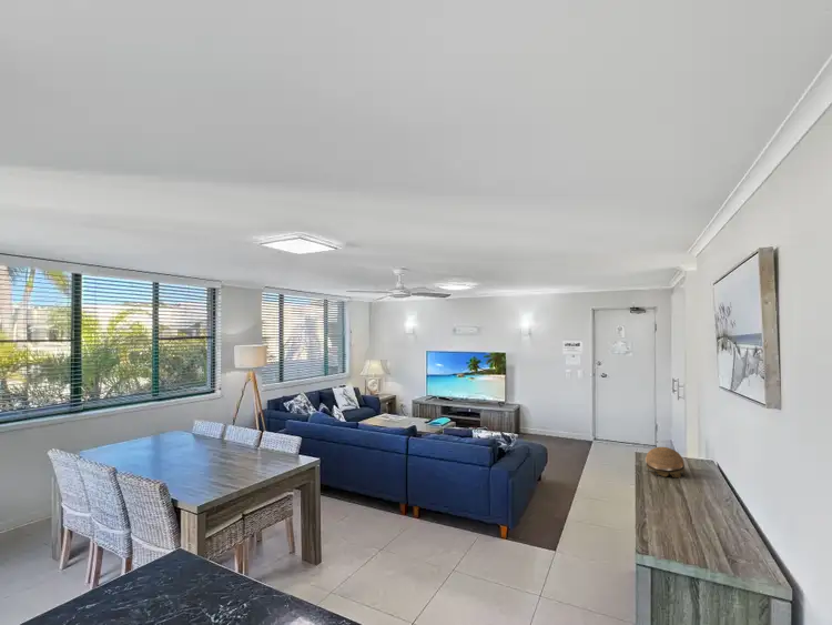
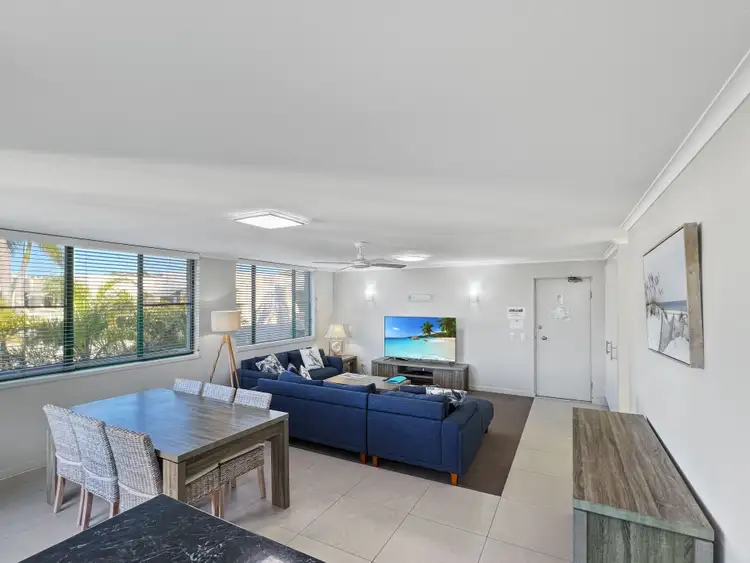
- decorative bowl (664, 460)
